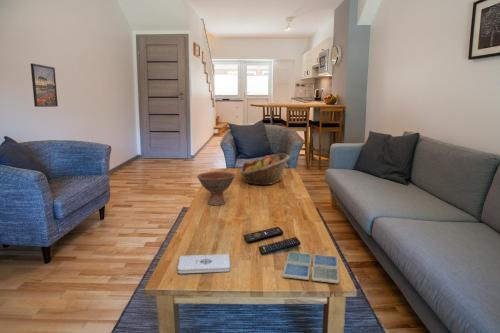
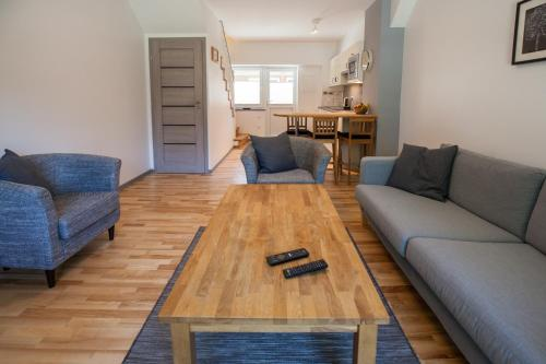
- drink coaster (310, 265)
- fruit basket (264, 167)
- notepad (204, 263)
- bowl (217, 188)
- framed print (45, 86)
